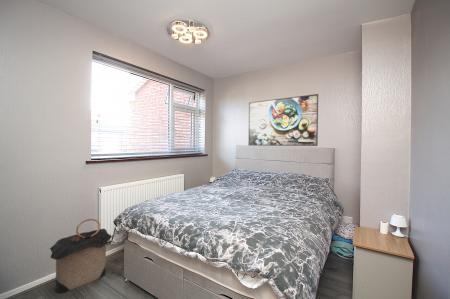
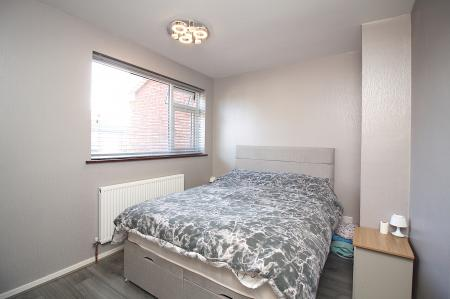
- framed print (280, 122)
- laundry hamper (81, 252)
